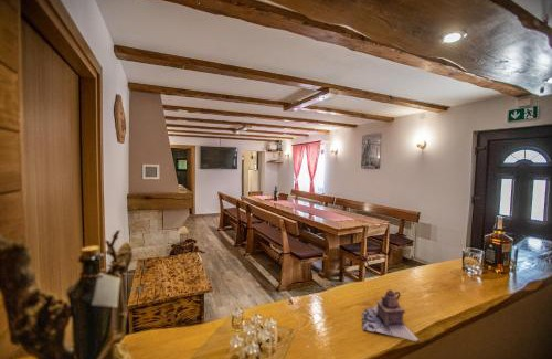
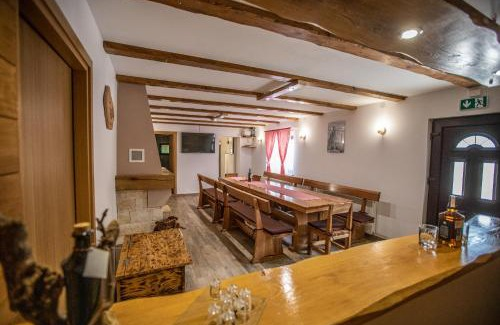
- teapot (388, 305)
